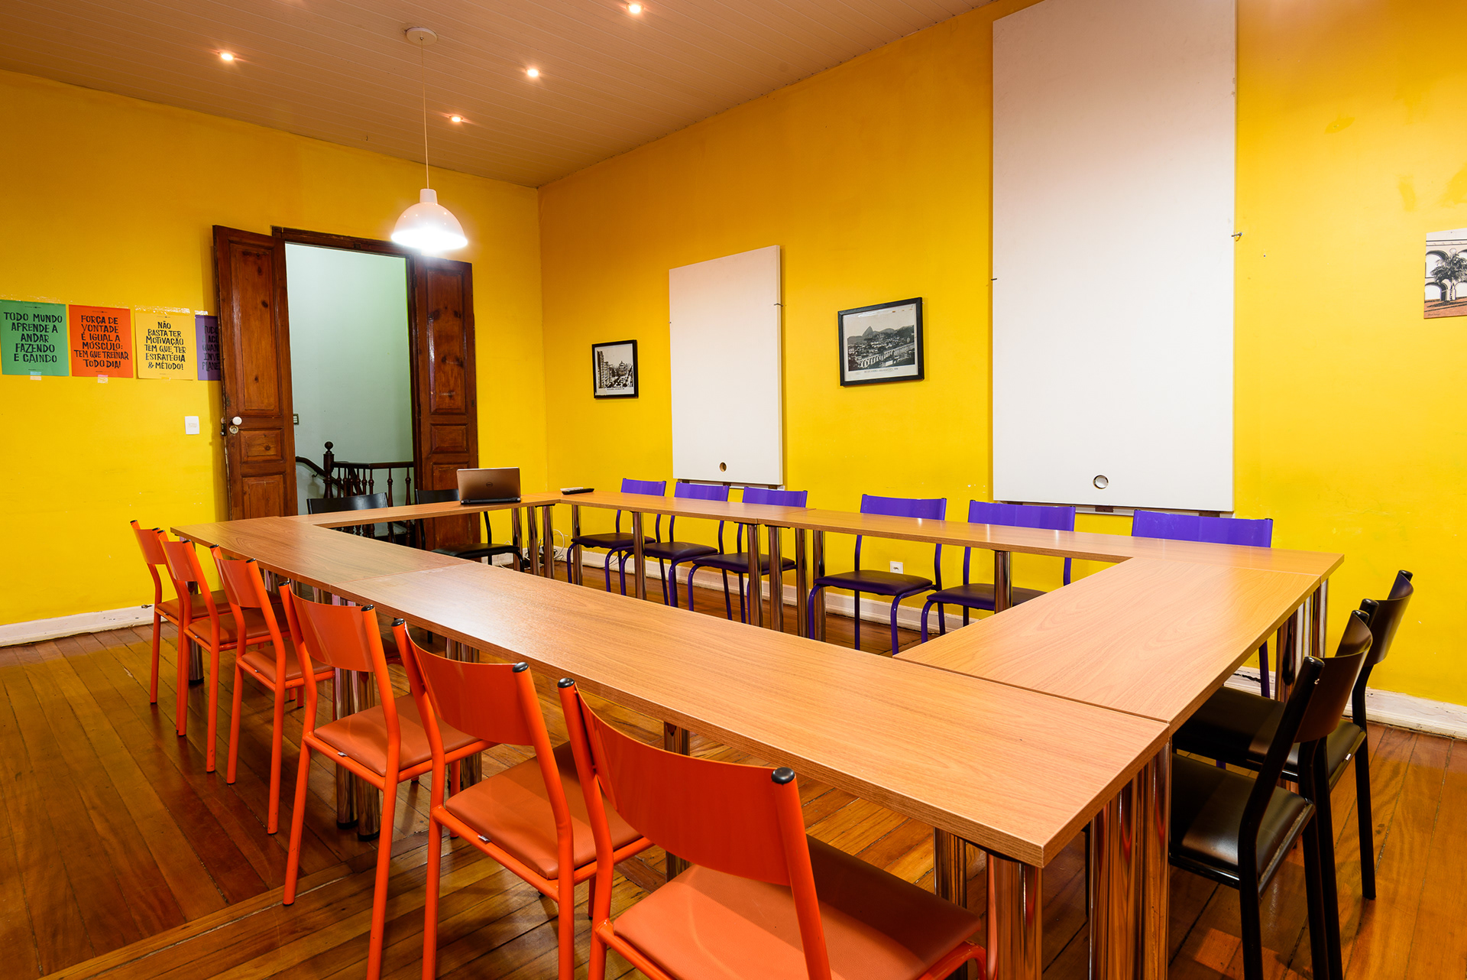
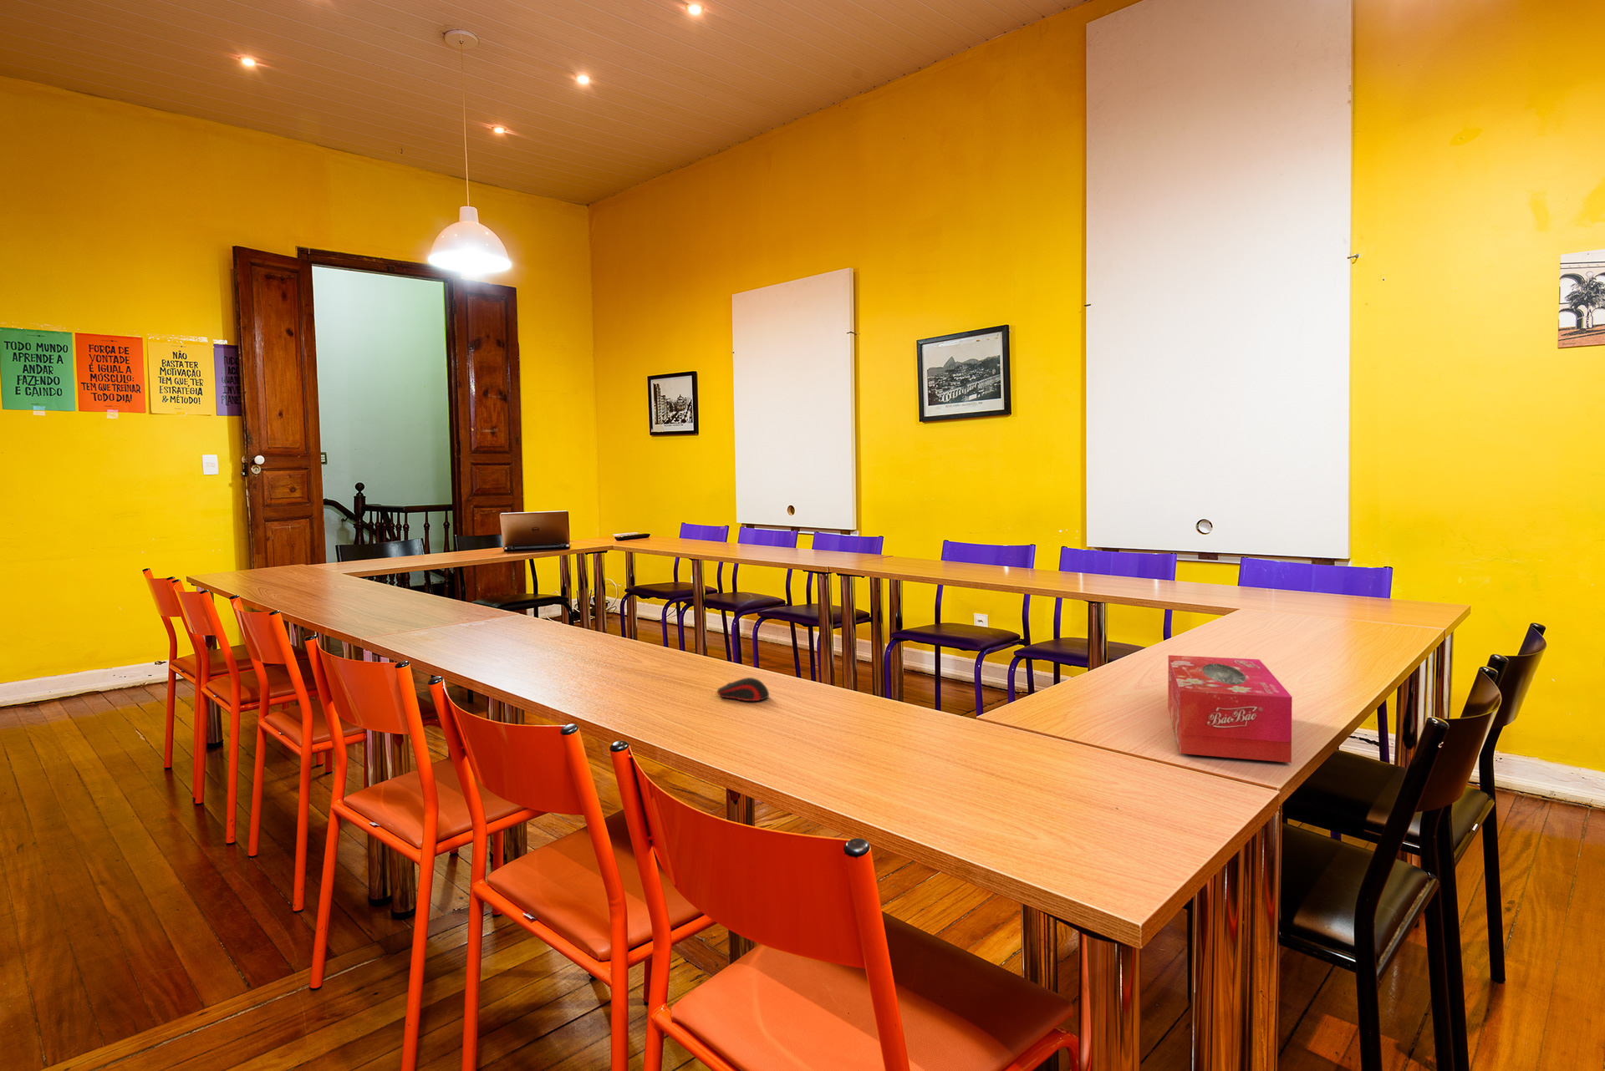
+ computer mouse (743, 687)
+ tissue box (1222, 703)
